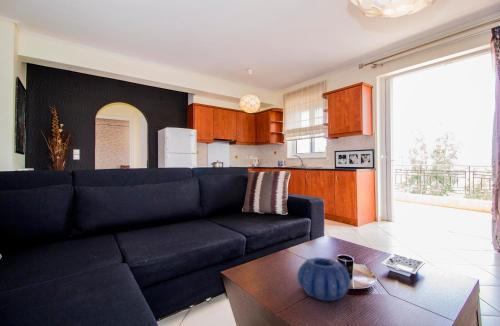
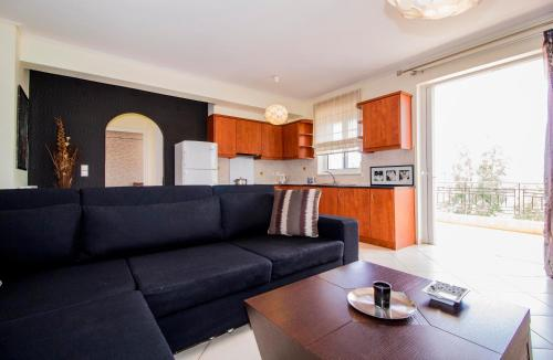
- decorative bowl (323, 276)
